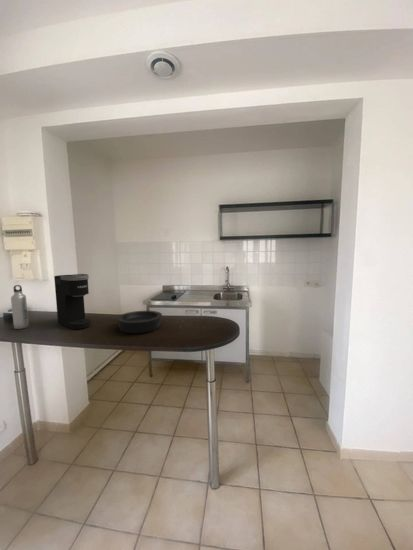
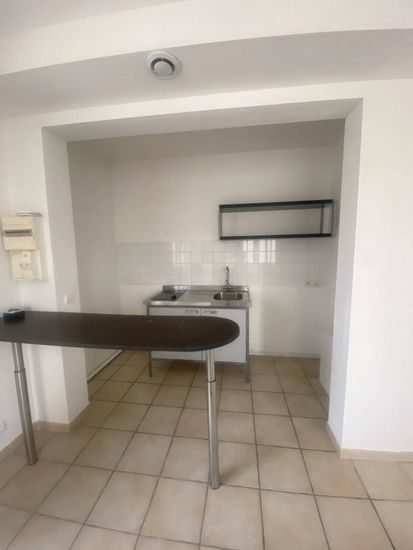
- bowl (140, 321)
- coffee maker (72, 299)
- water bottle (19, 306)
